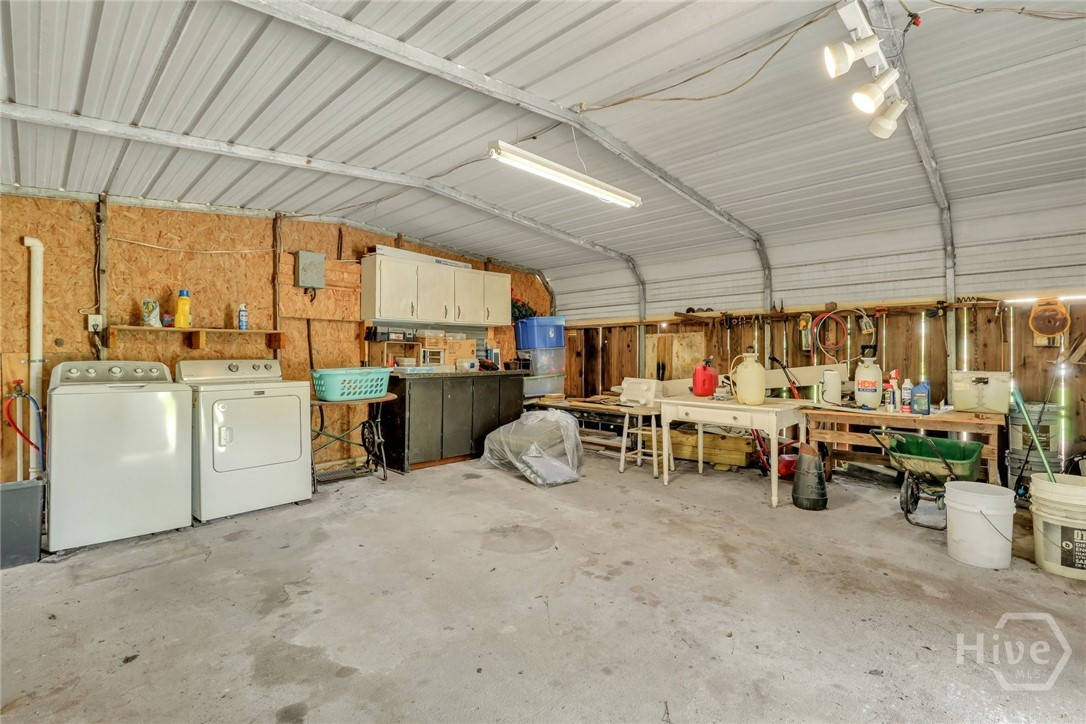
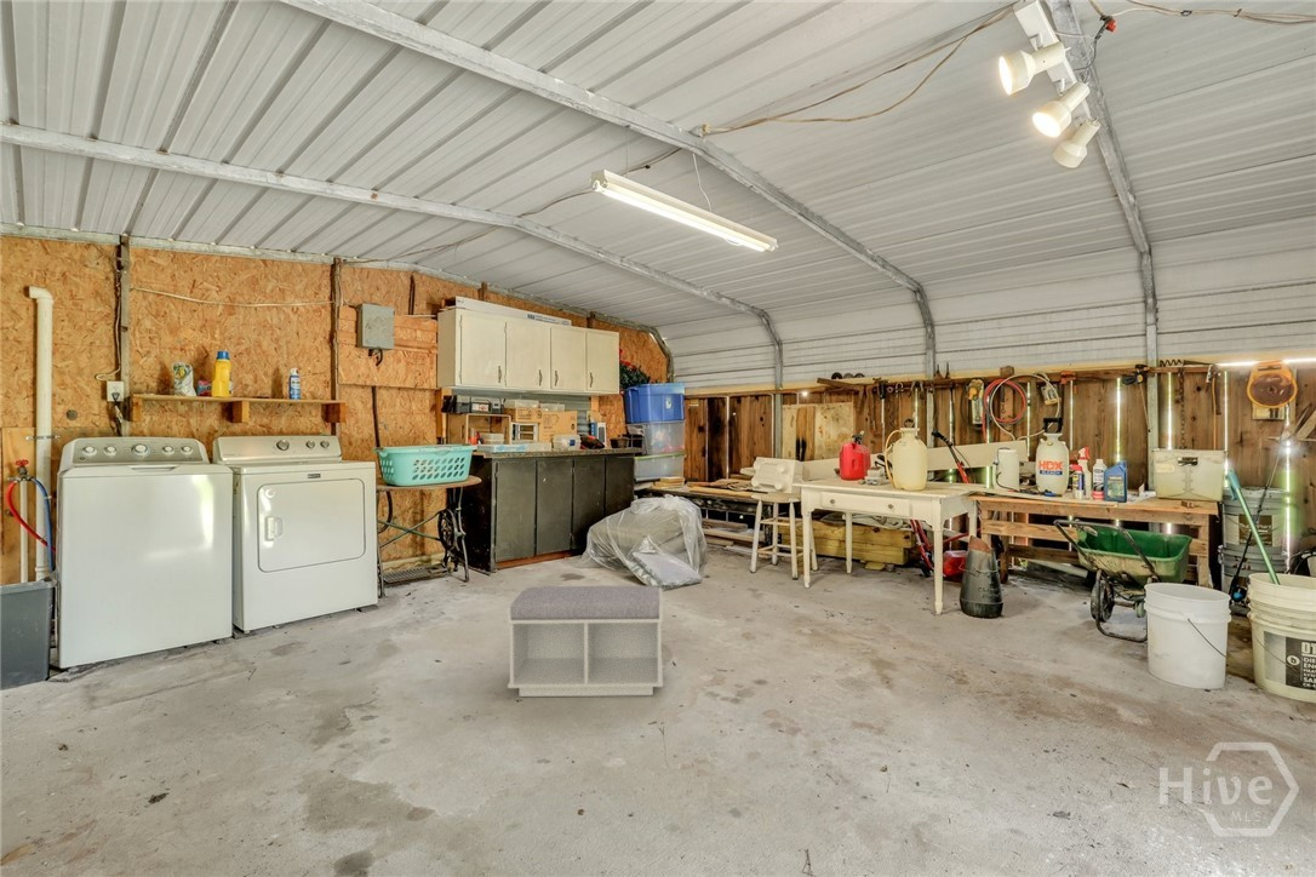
+ bench (589, 637)
